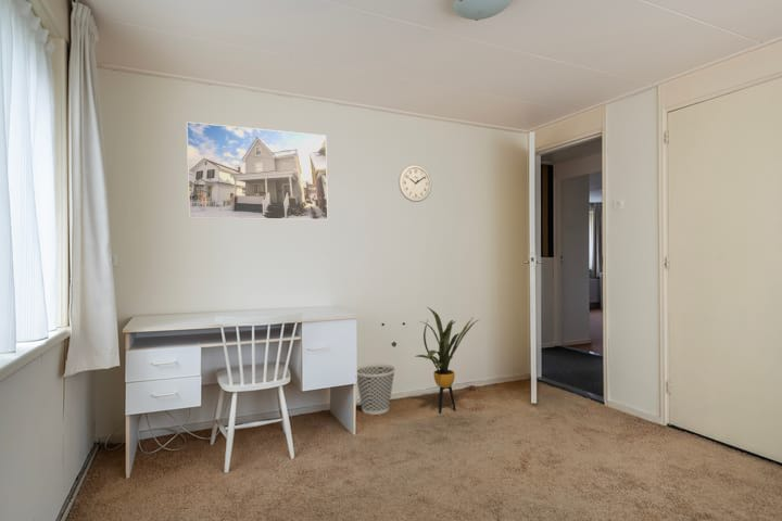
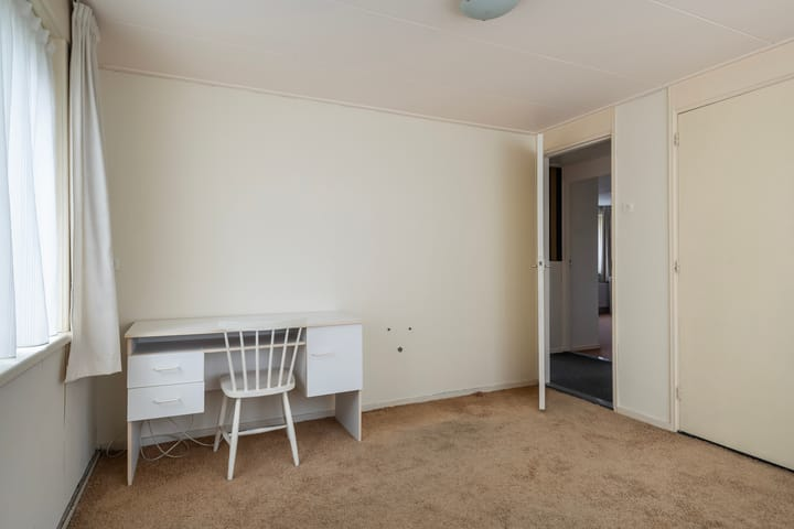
- wall clock (415, 182)
- wastebasket (375, 389)
- house plant (445, 359)
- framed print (261, 174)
